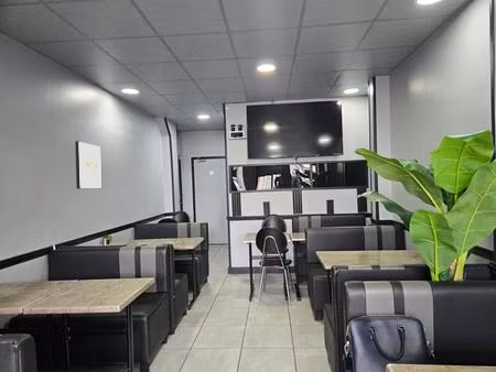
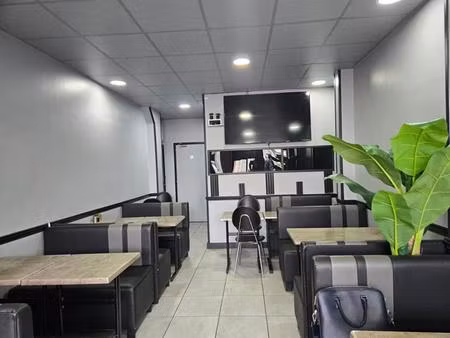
- wall art (89, 166)
